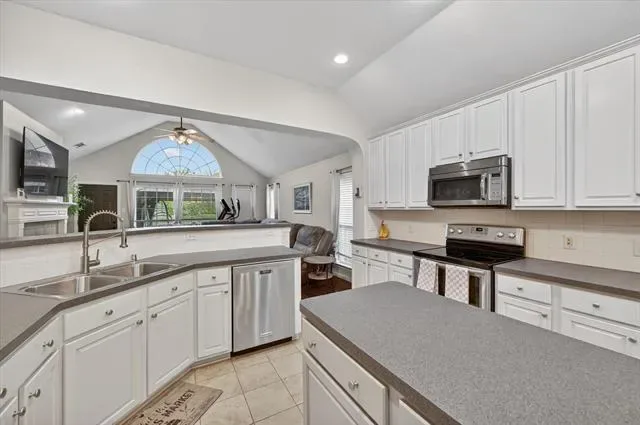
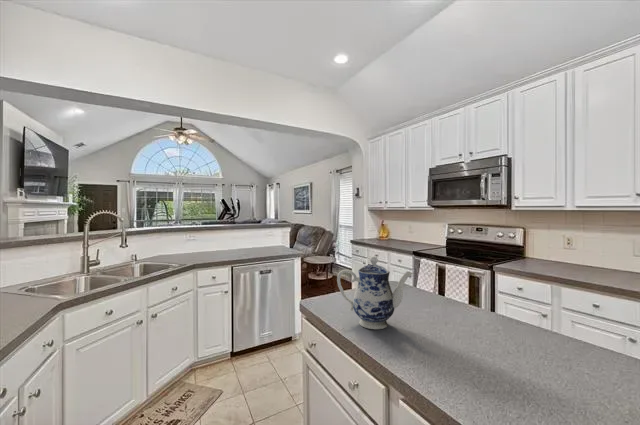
+ teapot (373, 290)
